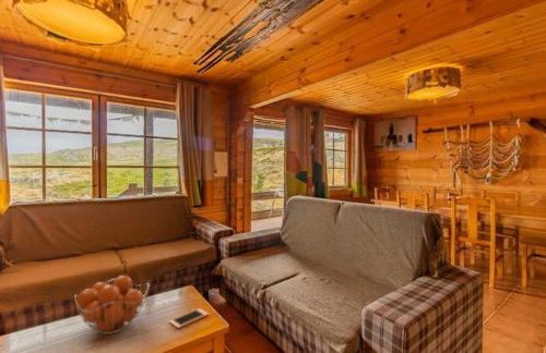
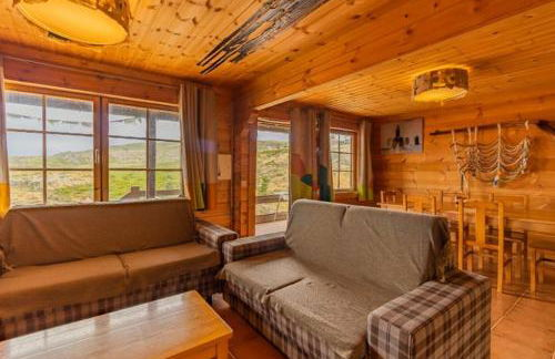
- cell phone (189, 317)
- fruit basket (114, 303)
